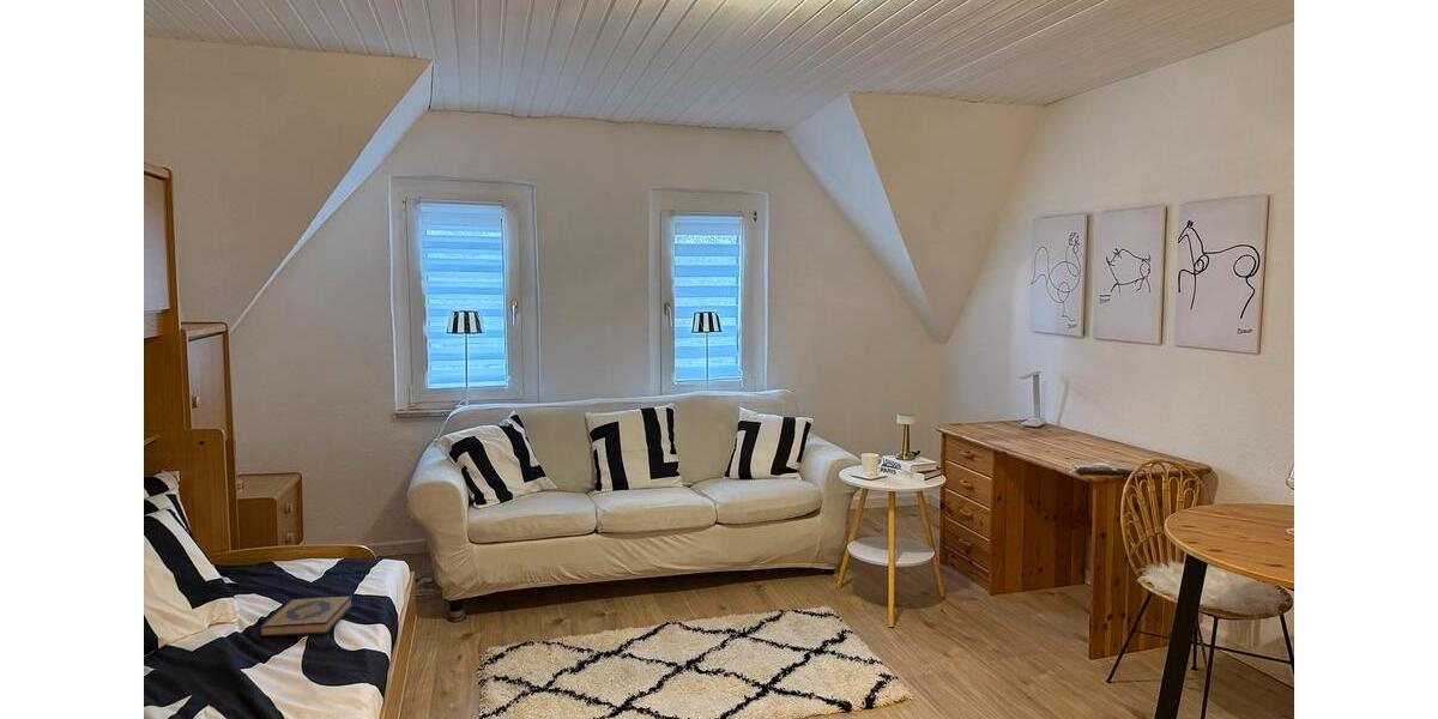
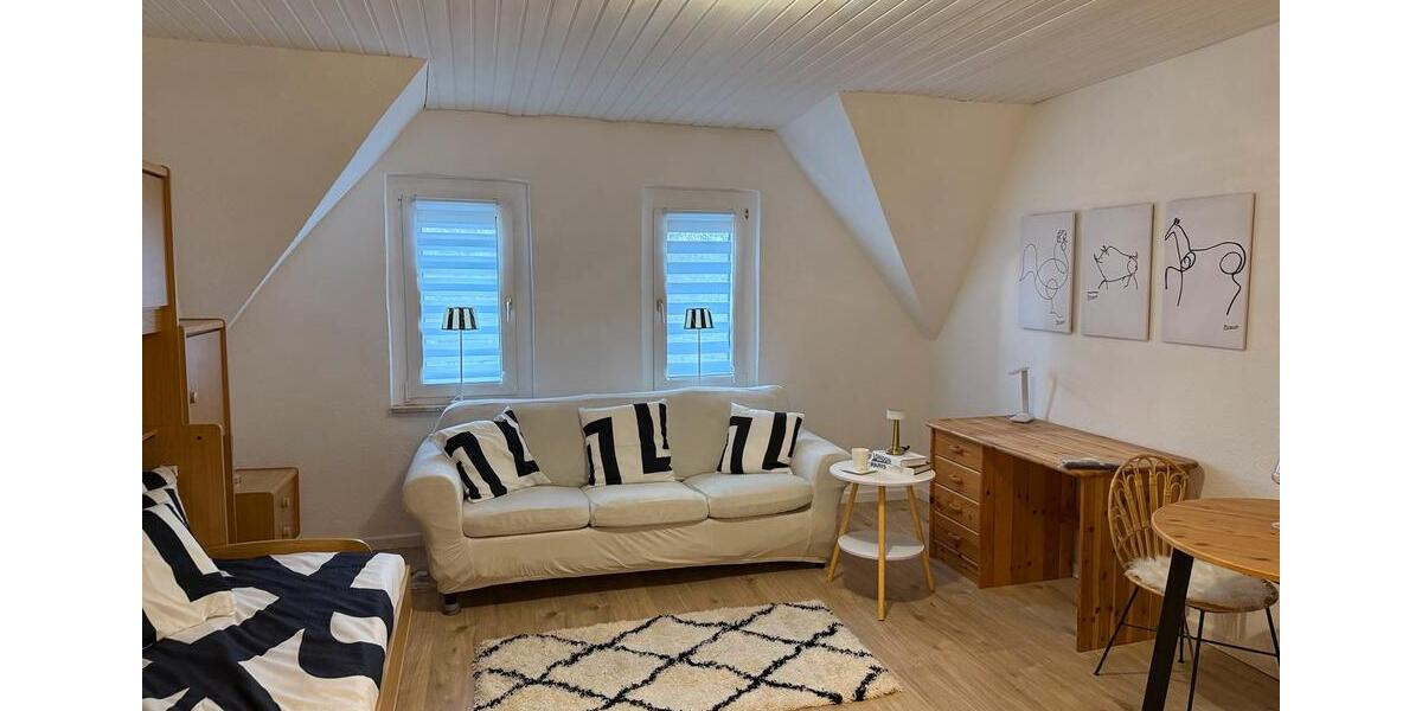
- hardback book (308, 615)
